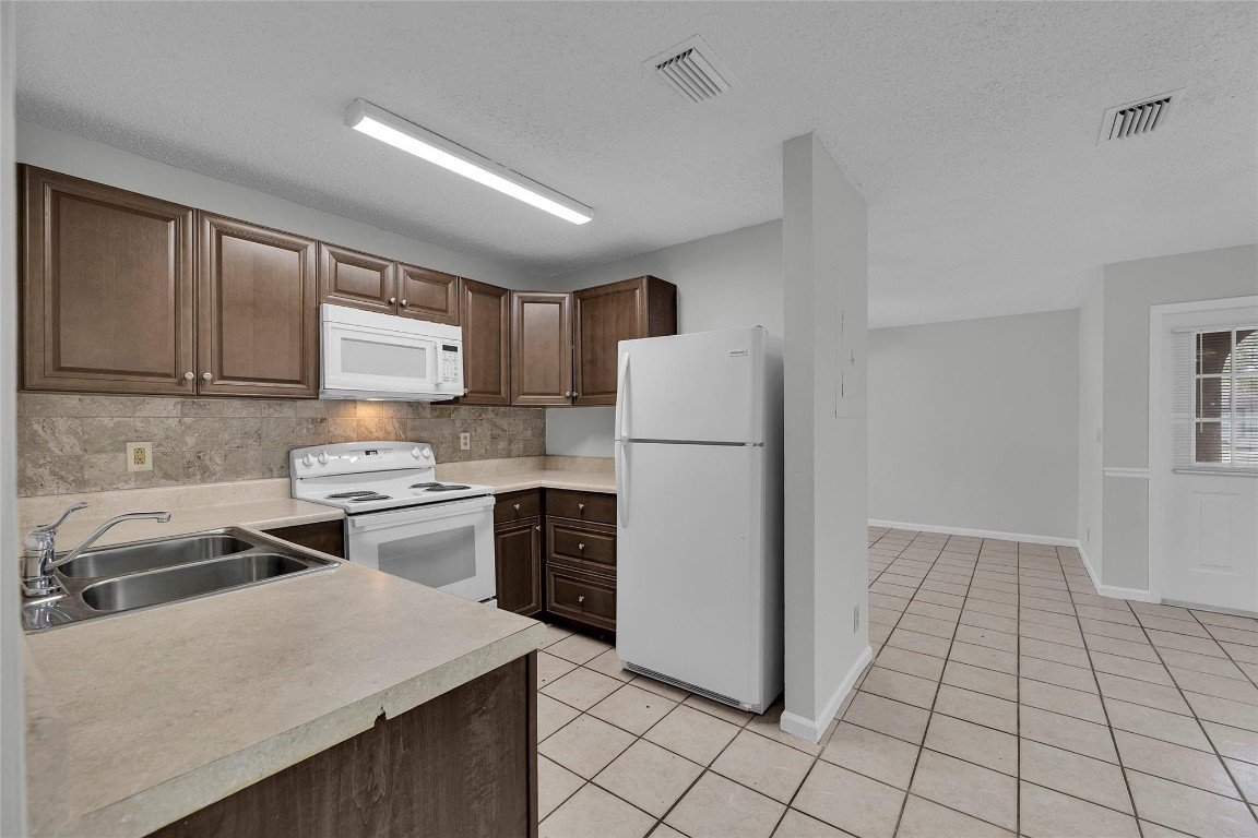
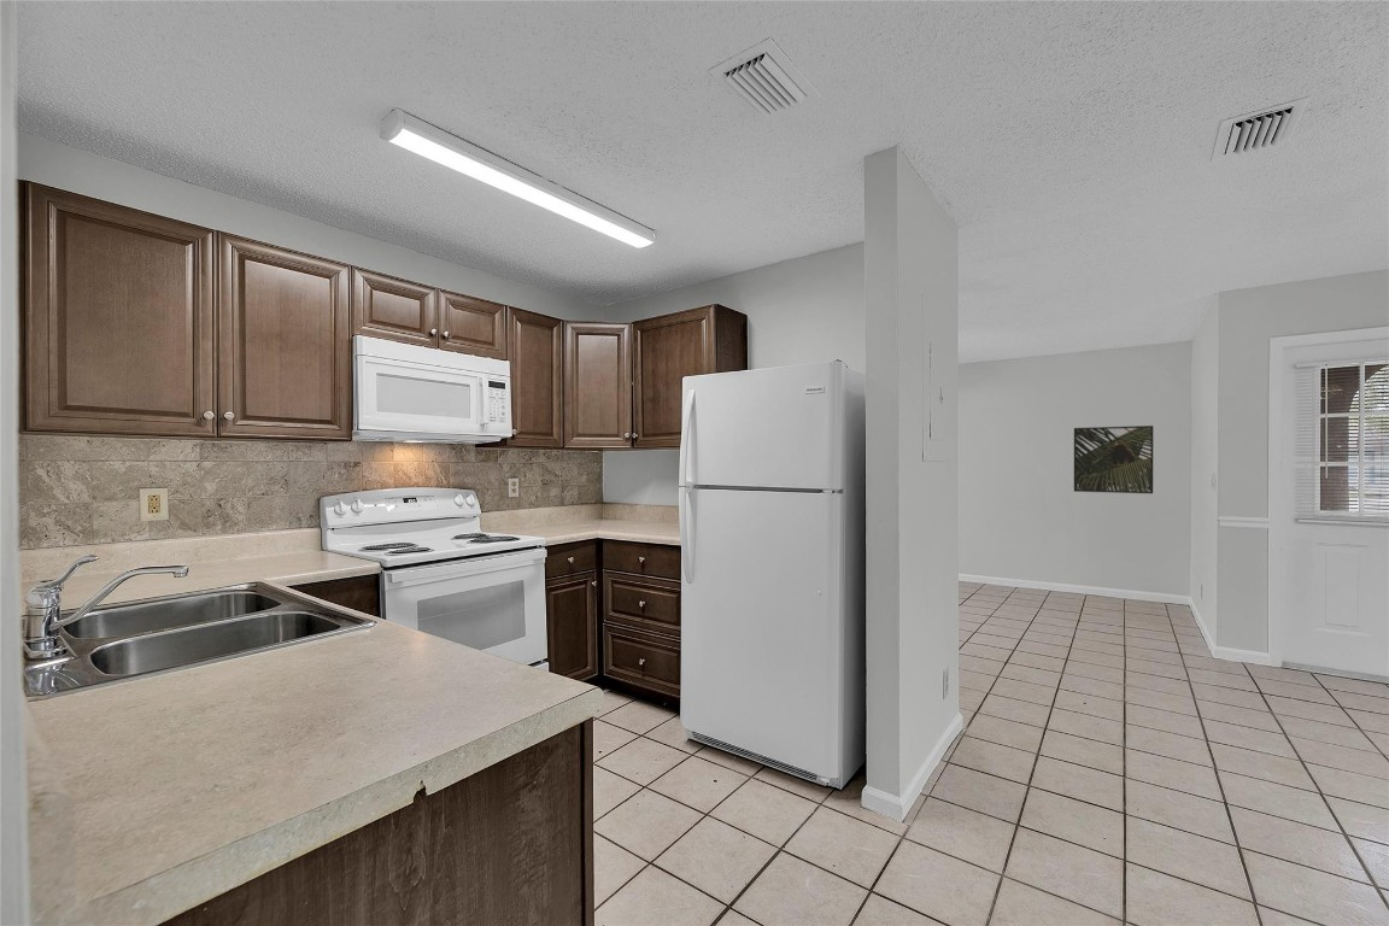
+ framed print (1112, 459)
